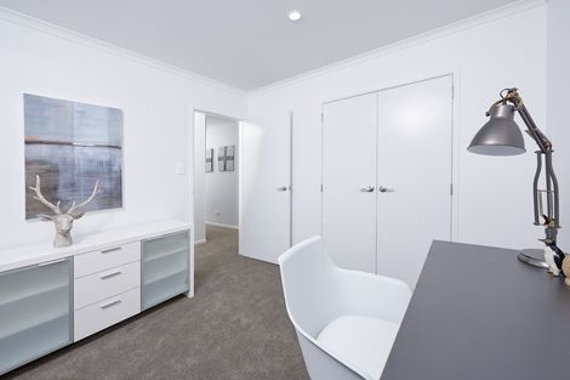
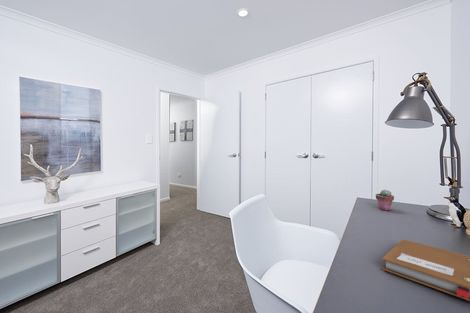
+ potted succulent (384, 199)
+ notebook (433, 265)
